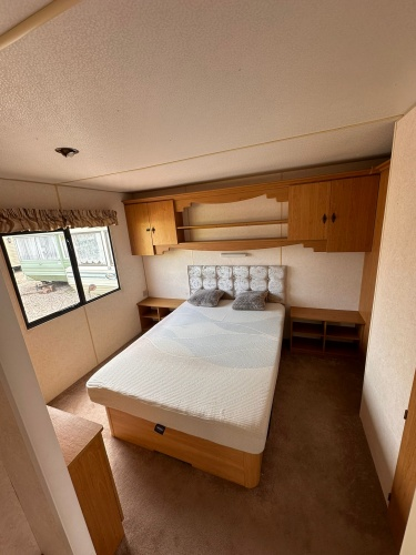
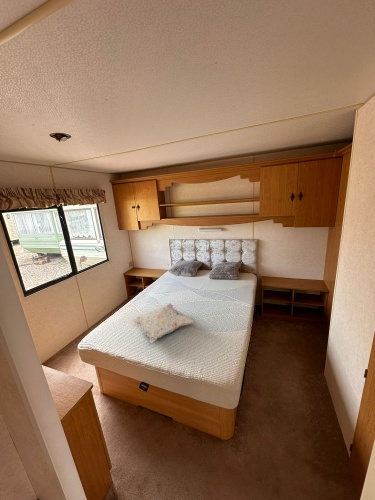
+ decorative pillow (162, 320)
